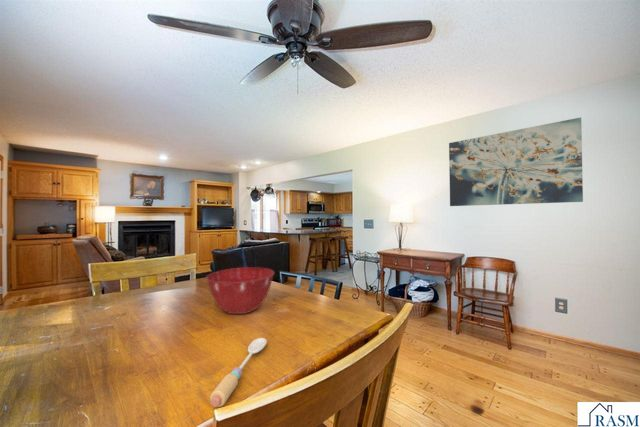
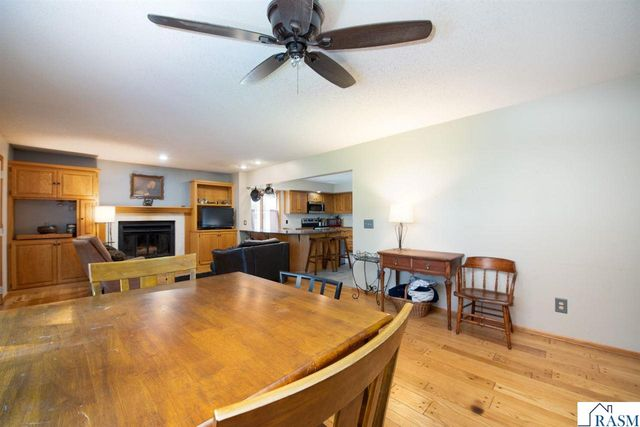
- mixing bowl (241, 291)
- spoon (243, 363)
- wall art (506, 168)
